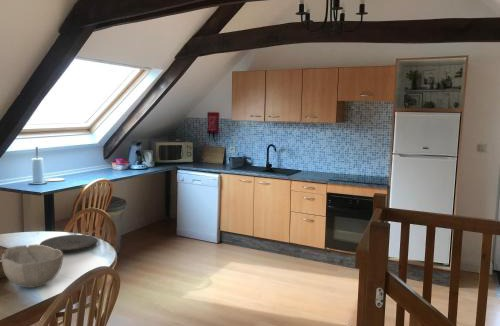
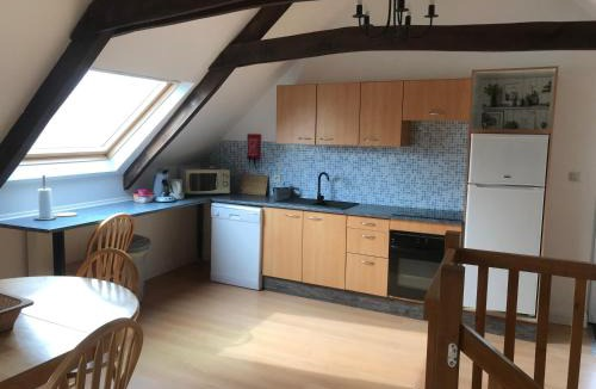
- plate (69, 244)
- bowl (33, 267)
